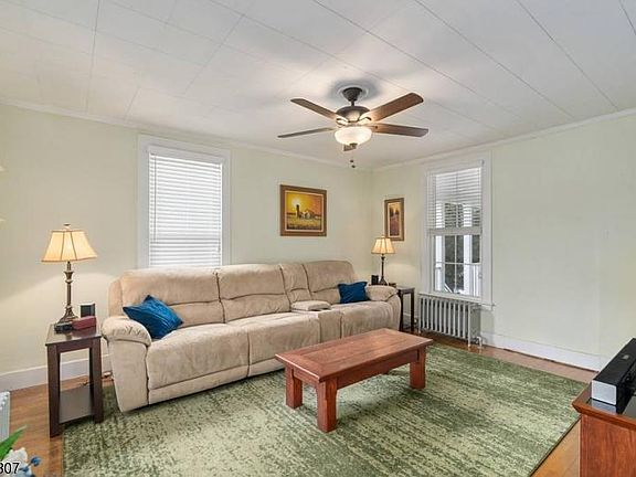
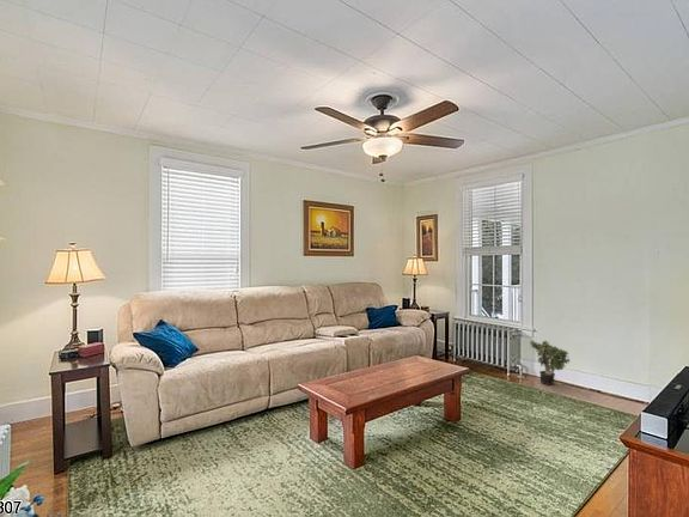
+ potted plant (547, 361)
